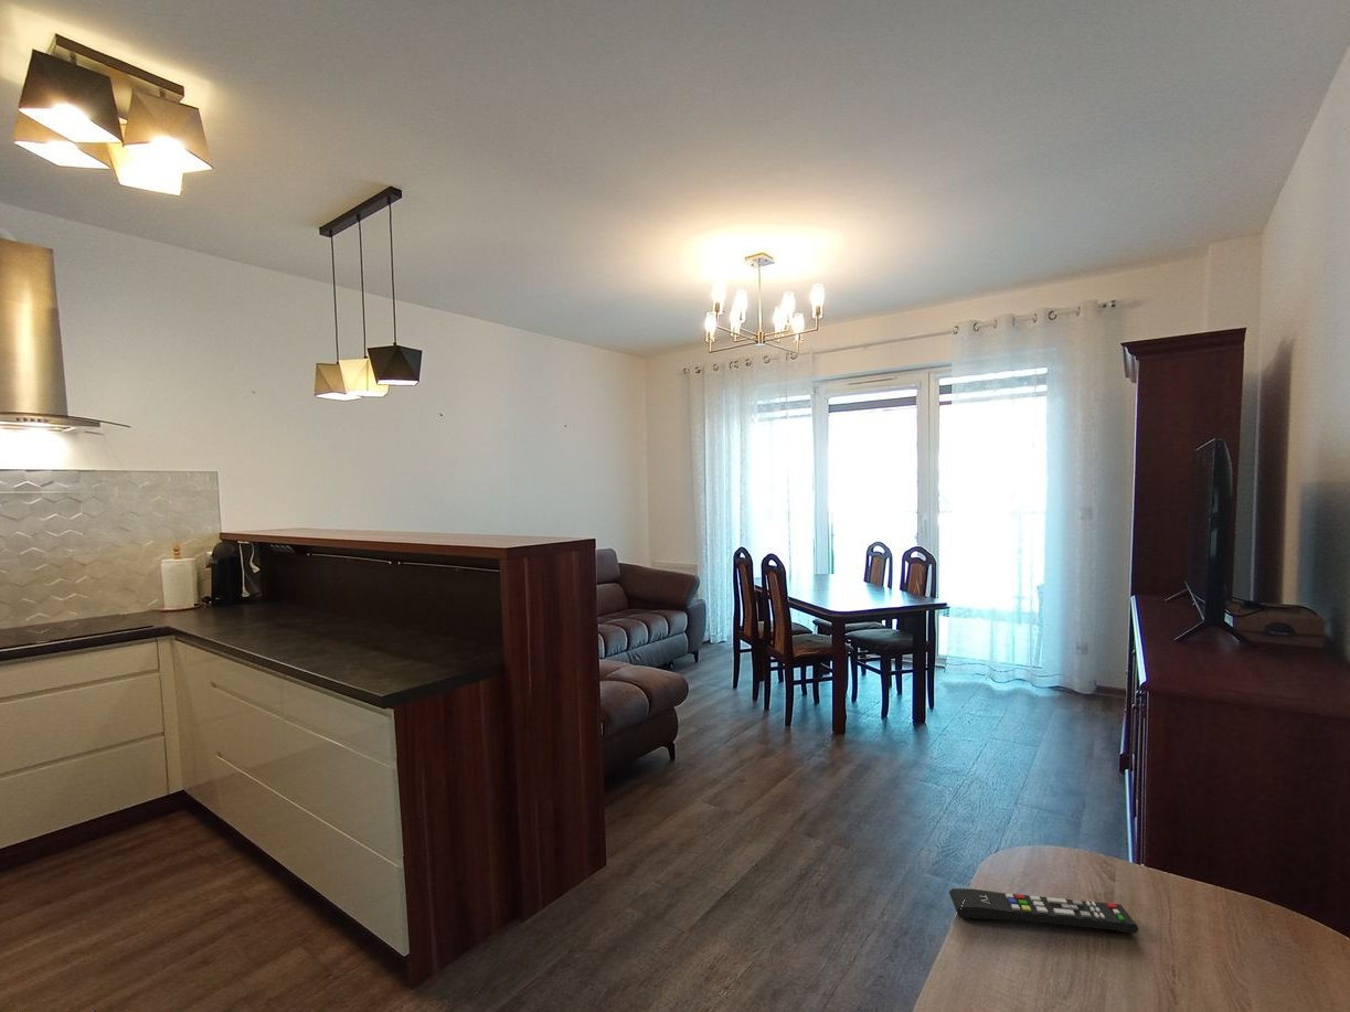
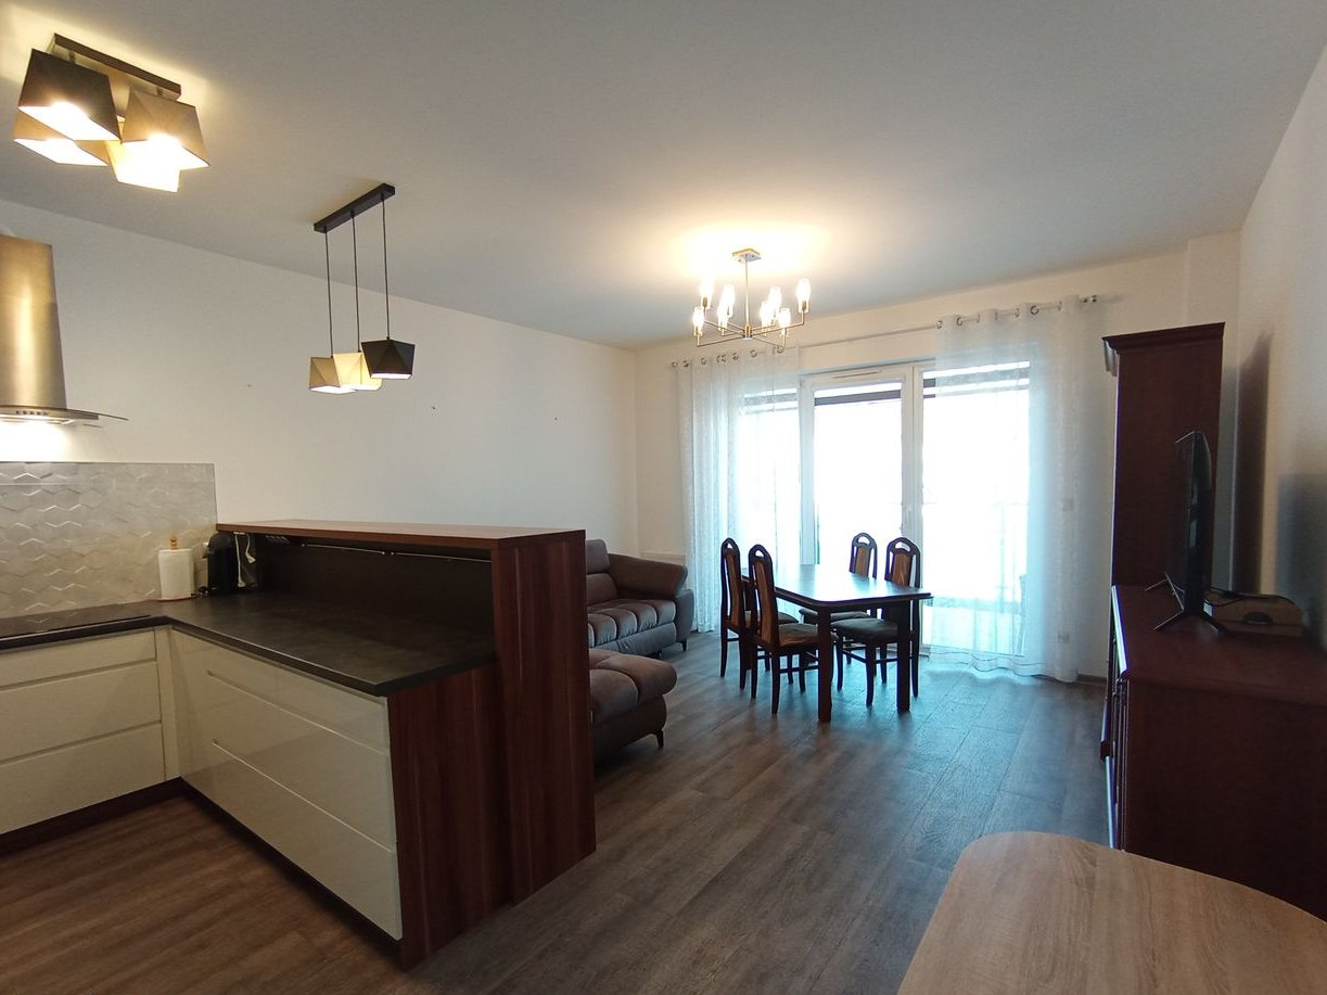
- remote control (1039, 909)
